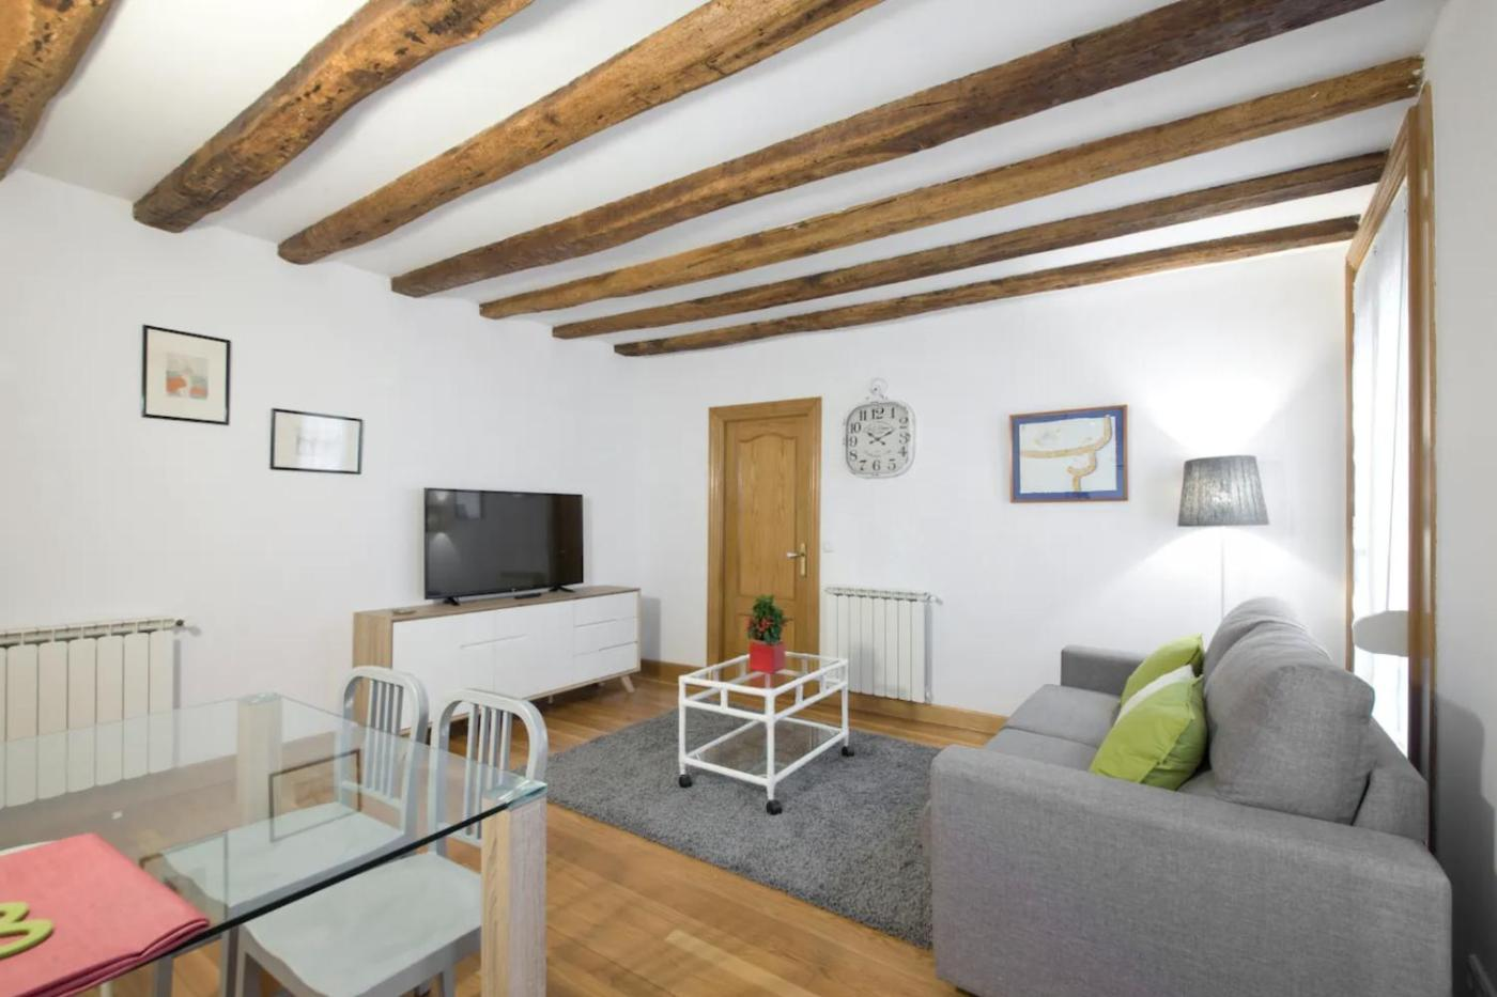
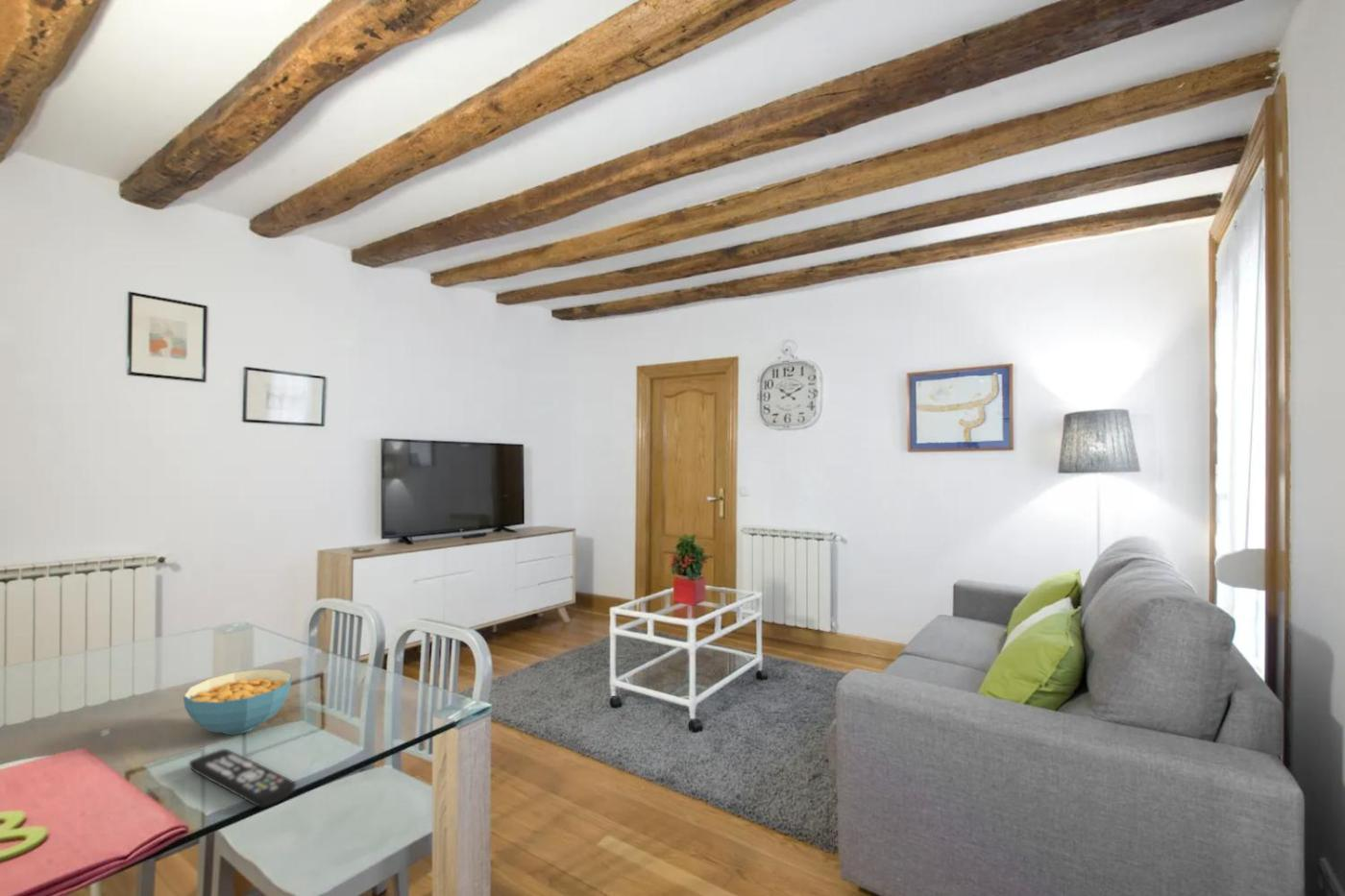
+ remote control (240, 776)
+ cereal bowl (239, 706)
